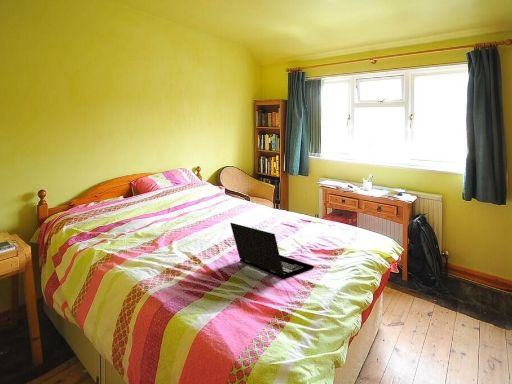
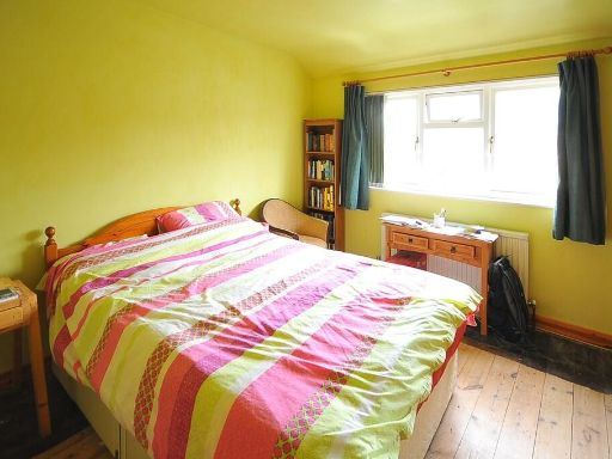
- laptop (271, 244)
